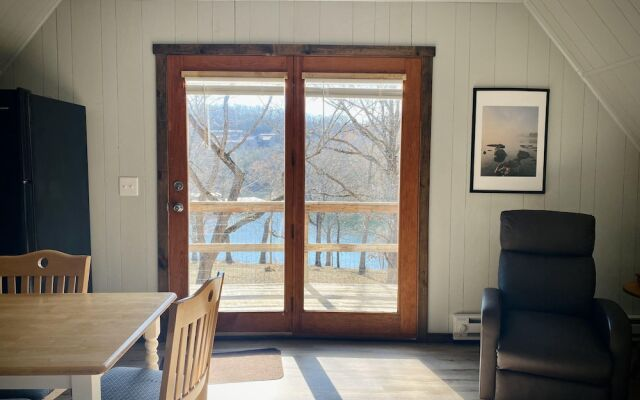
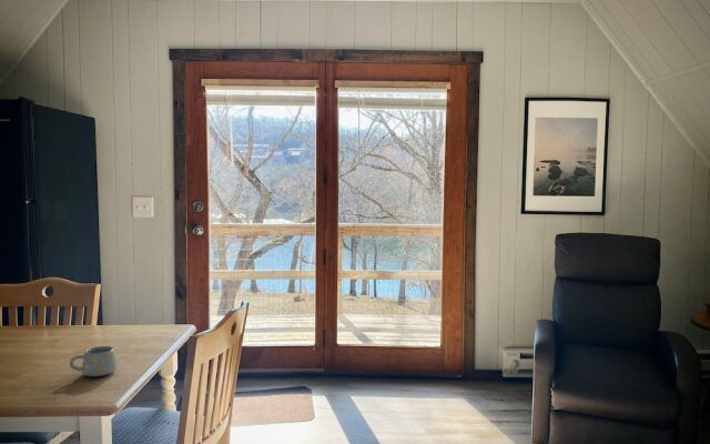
+ mug (93, 362)
